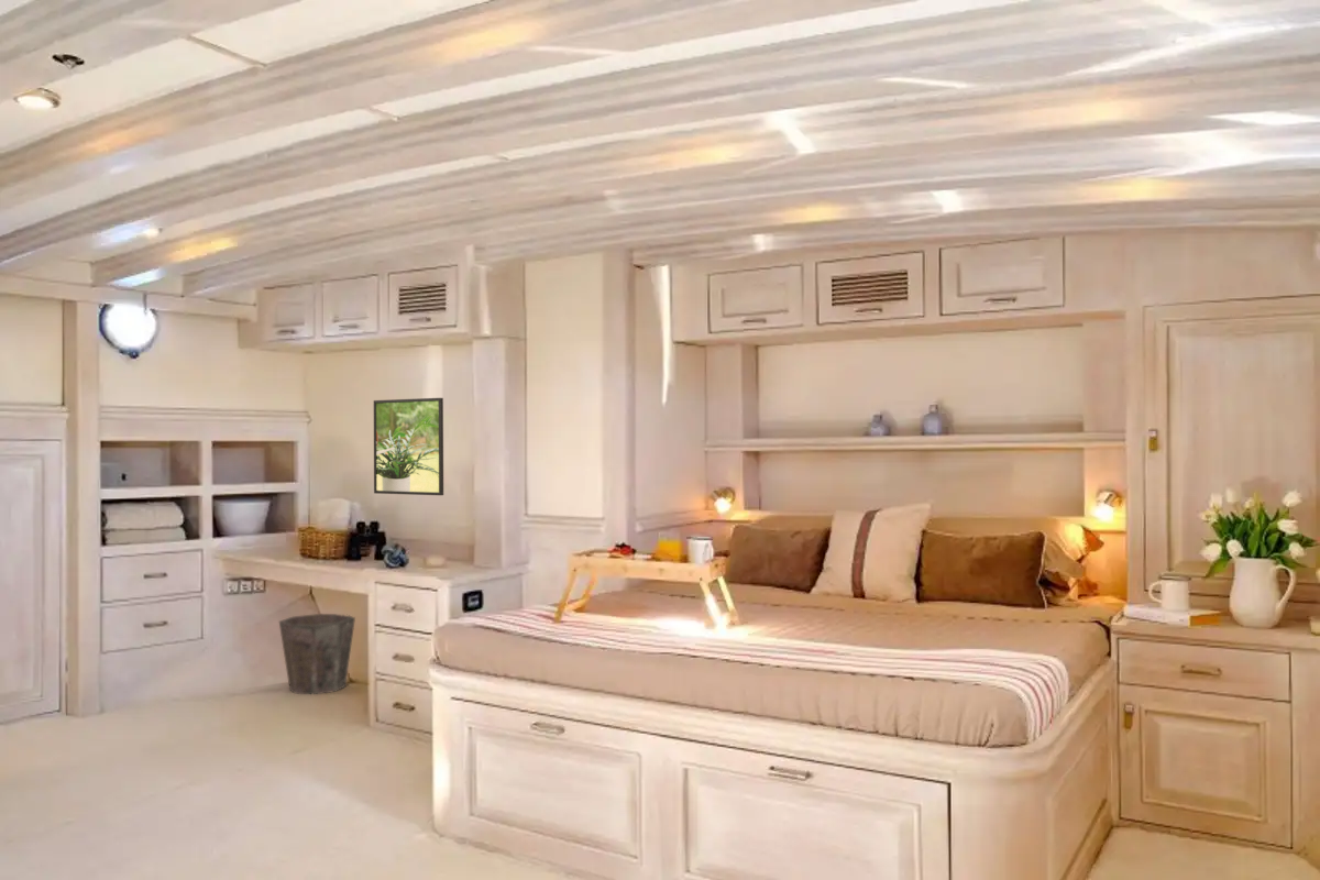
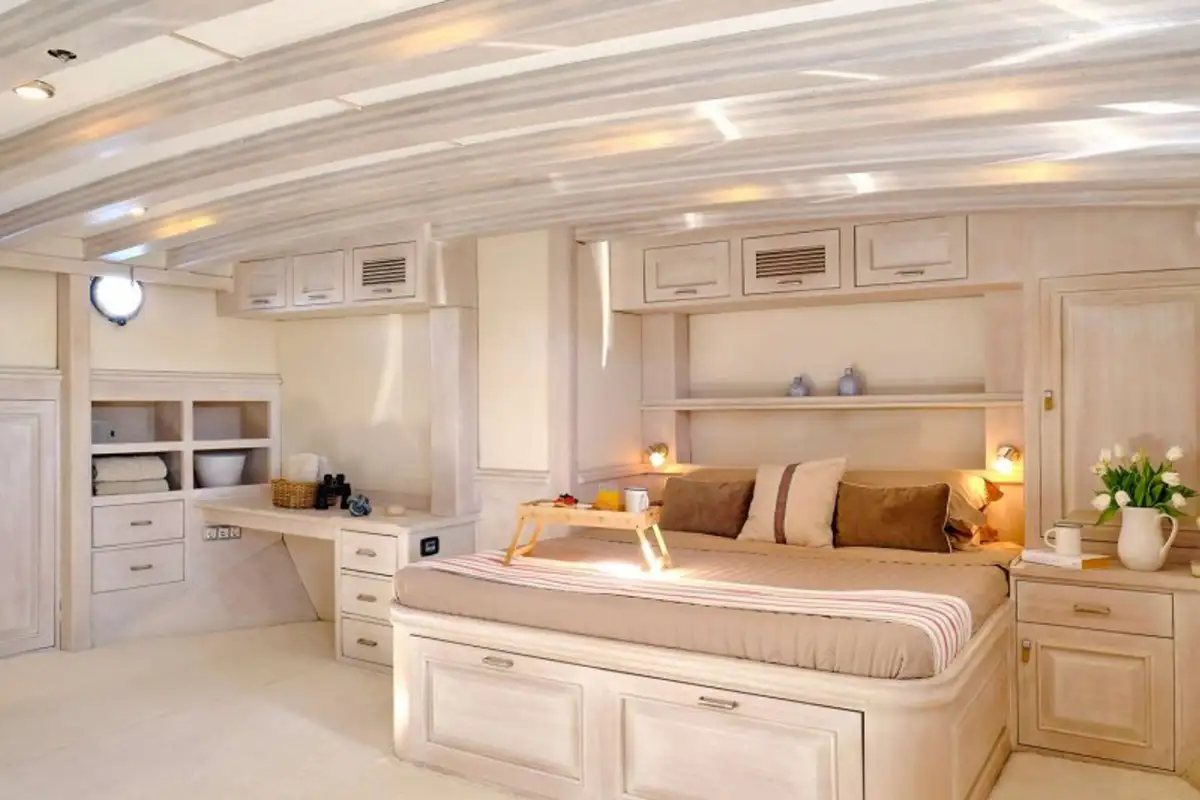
- waste bin (317, 653)
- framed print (407, 447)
